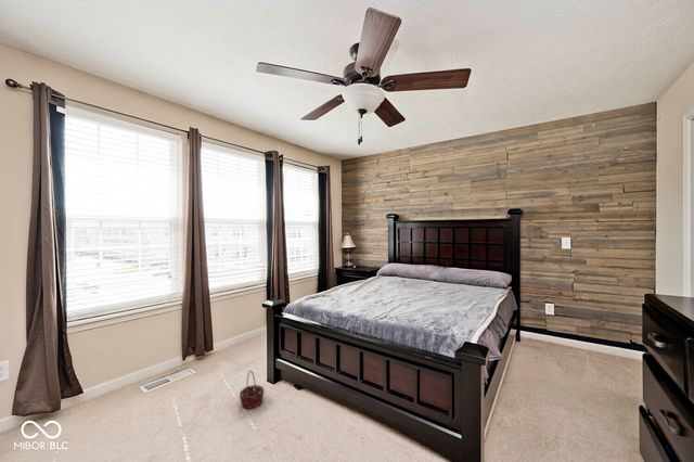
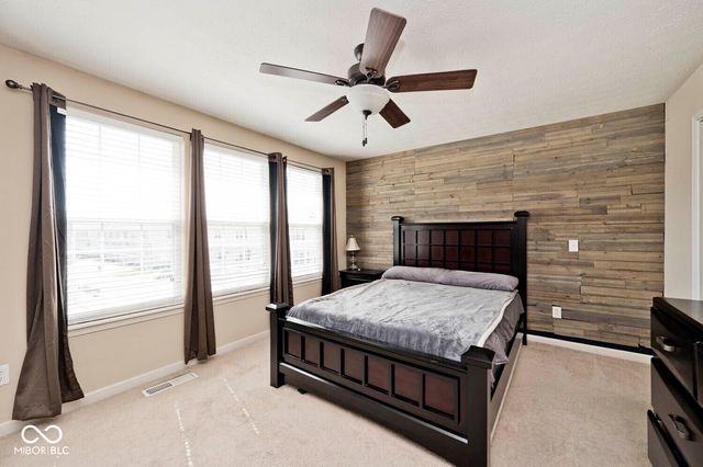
- basket (252, 386)
